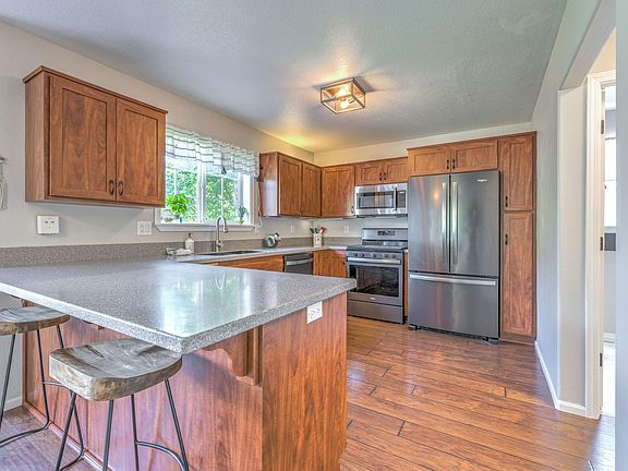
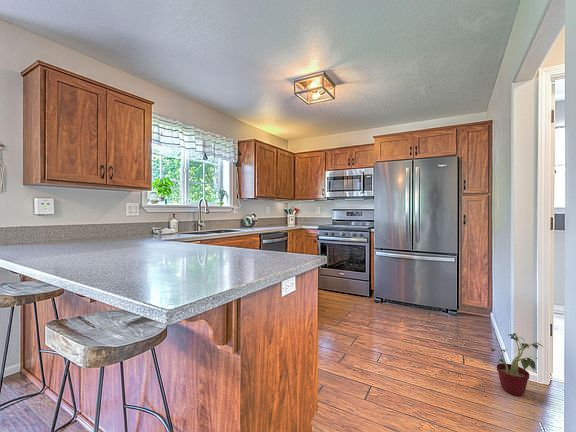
+ potted plant (517, 360)
